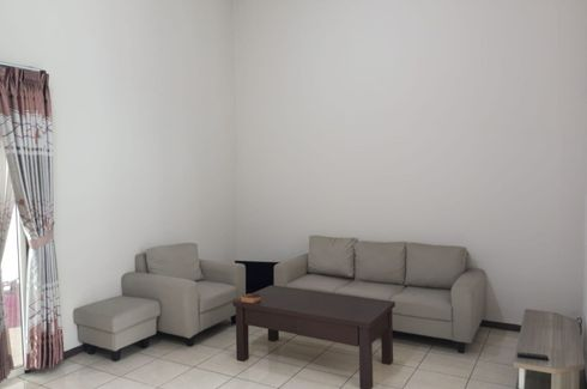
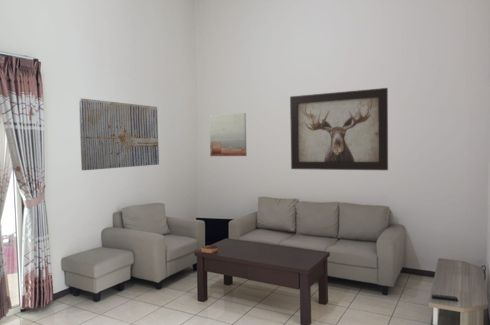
+ wall art (227, 135)
+ wall art (336, 131)
+ wall art (123, 135)
